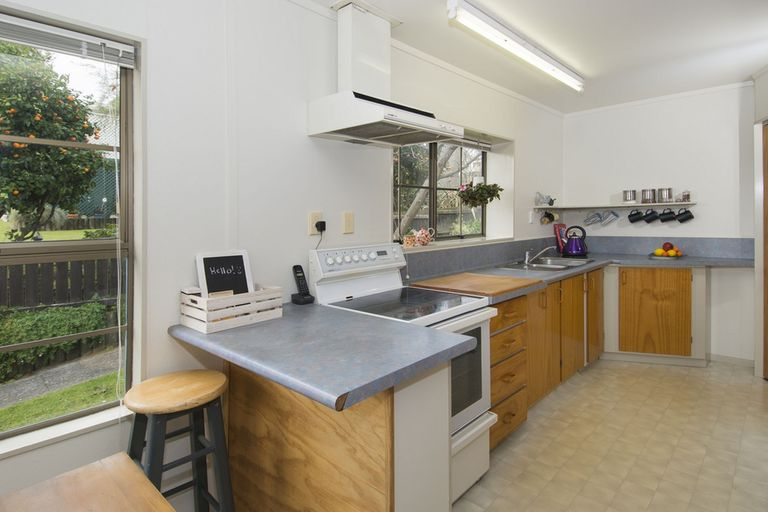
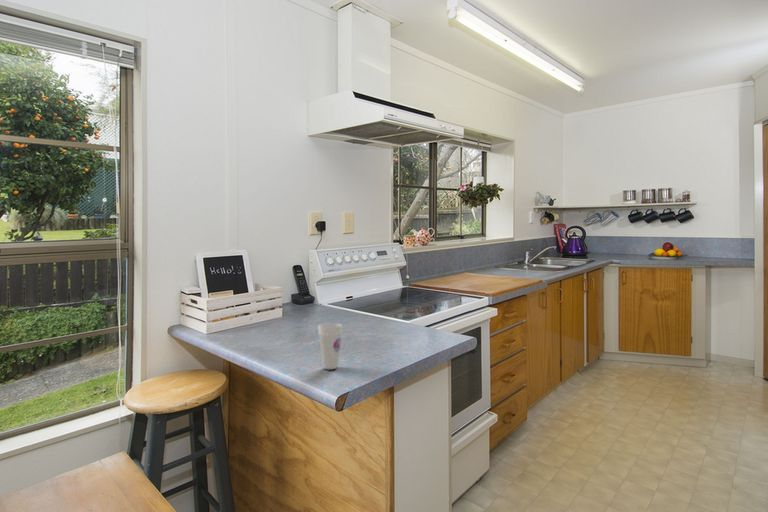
+ cup (330, 346)
